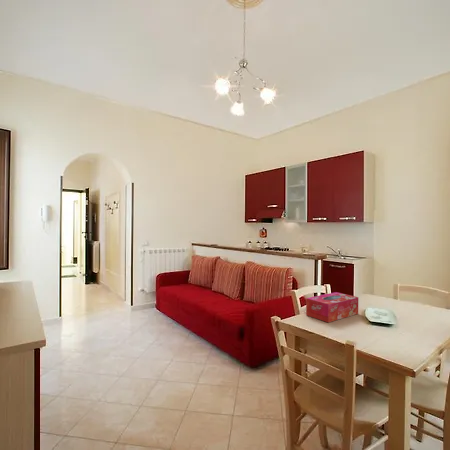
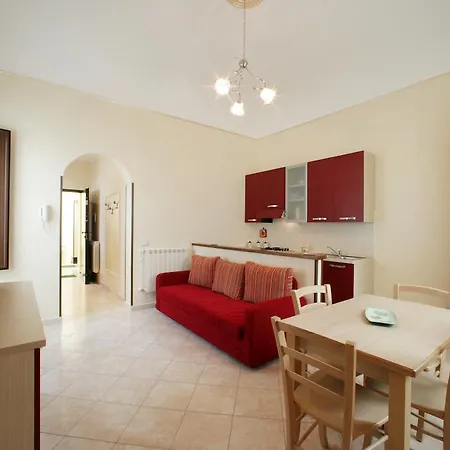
- tissue box (332, 306)
